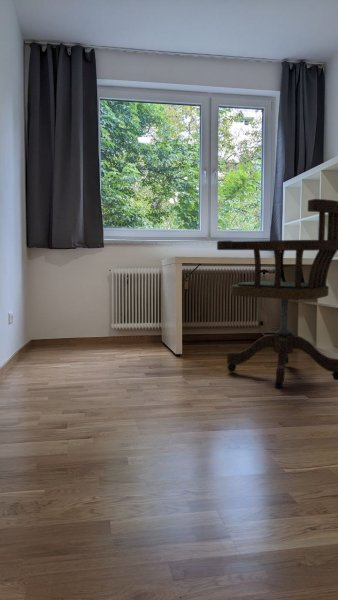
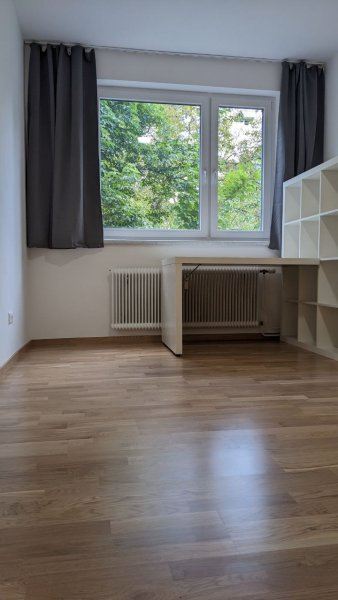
- office chair (284, 292)
